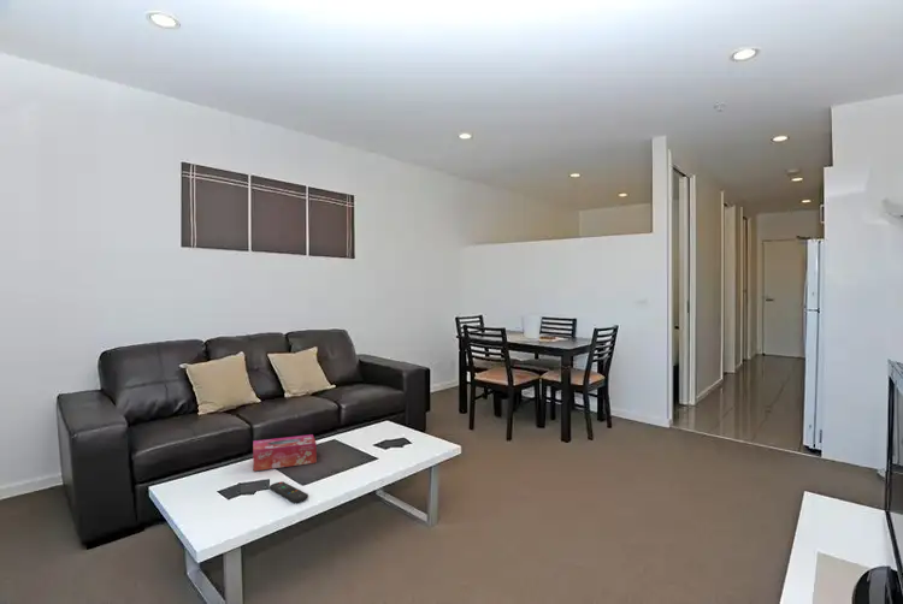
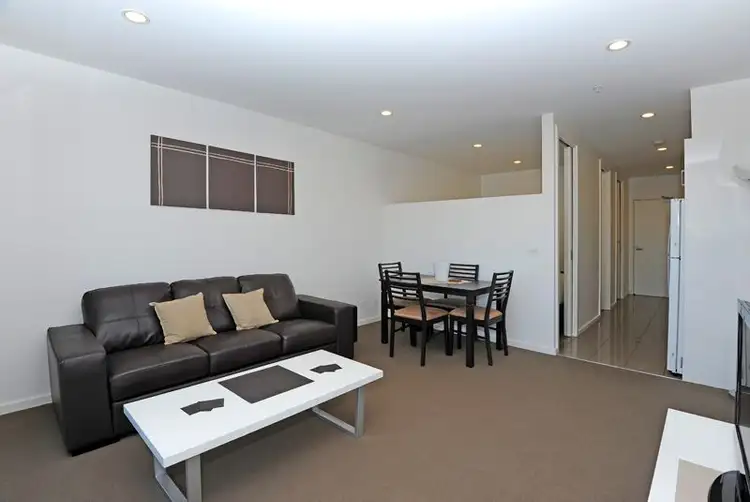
- remote control (288, 491)
- tissue box (284, 451)
